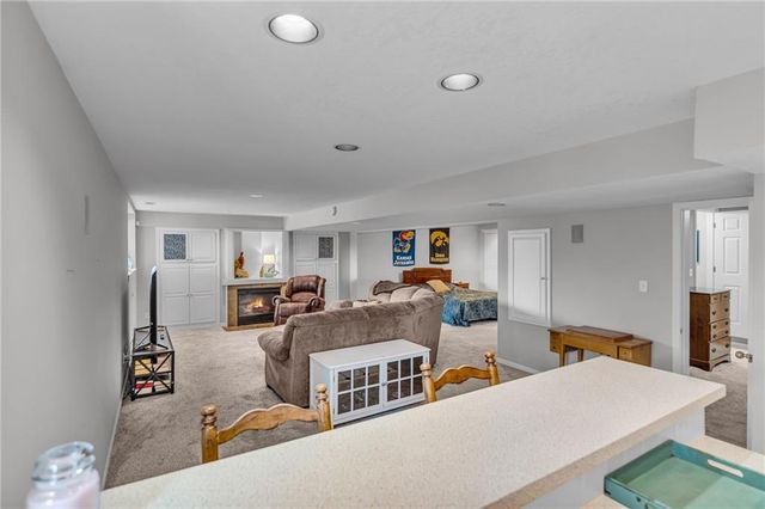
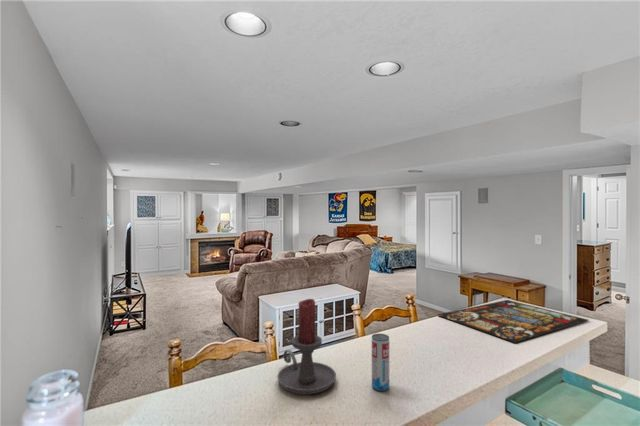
+ candle holder (302, 338)
+ beverage can (380, 361)
+ stained glass panel (510, 317)
